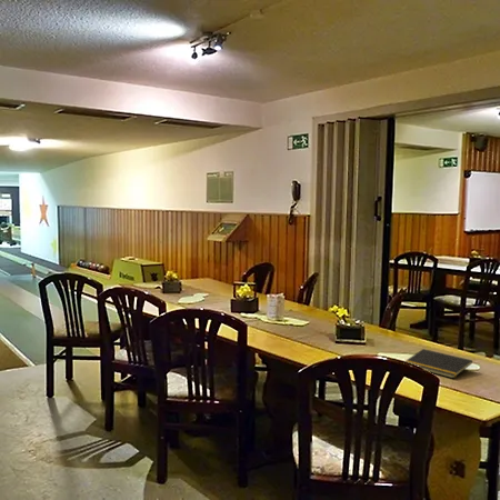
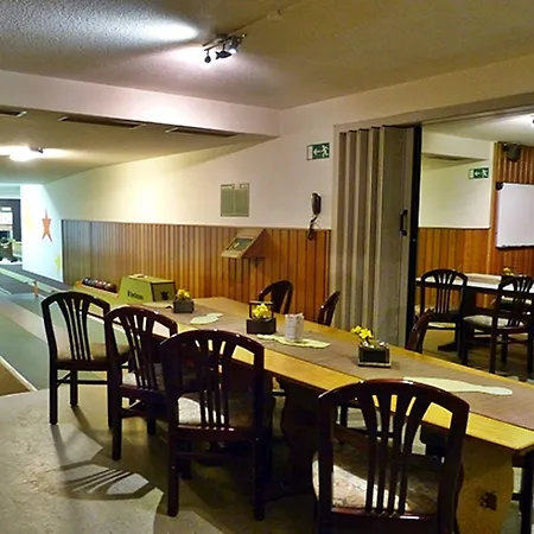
- notepad (437, 362)
